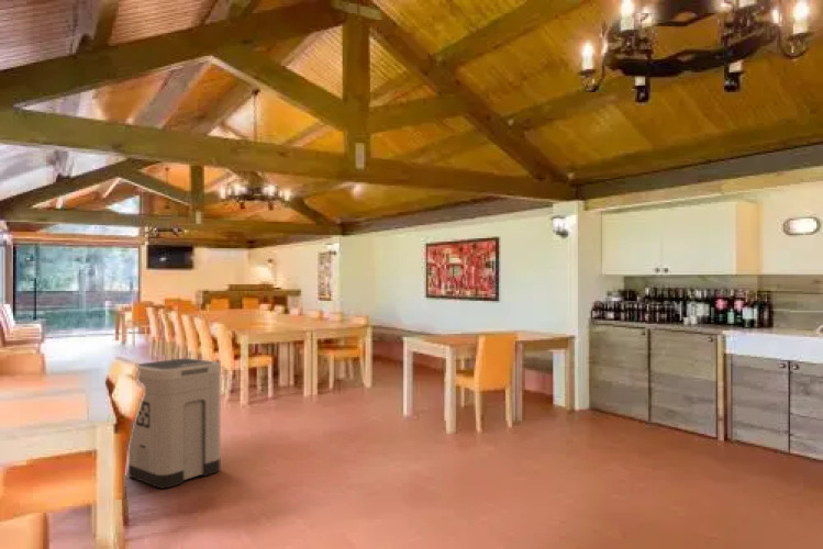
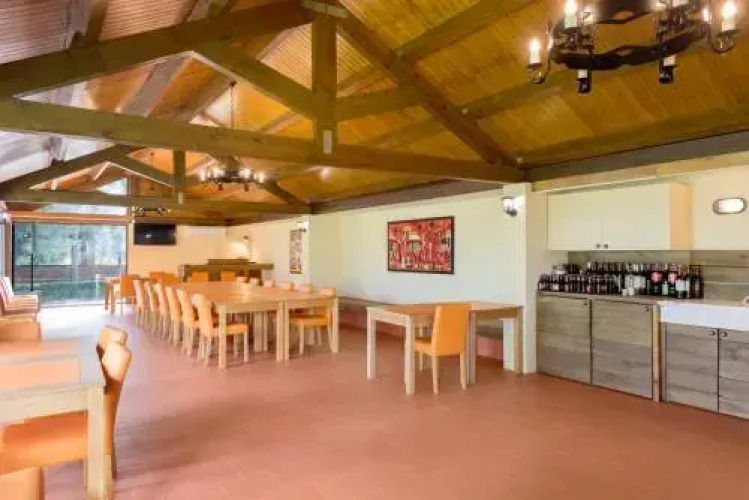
- trash can (175, 417)
